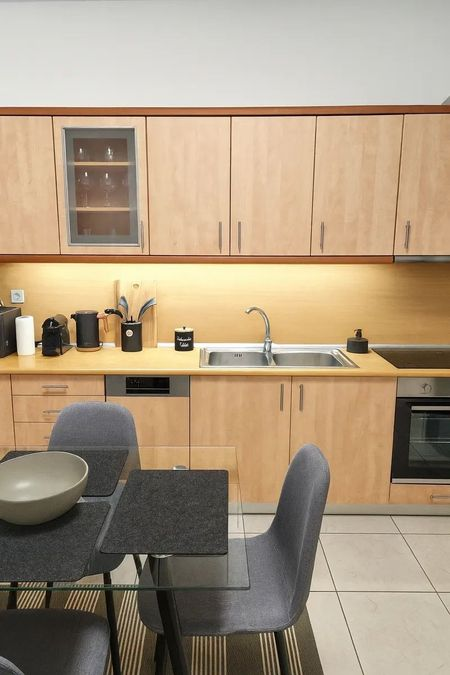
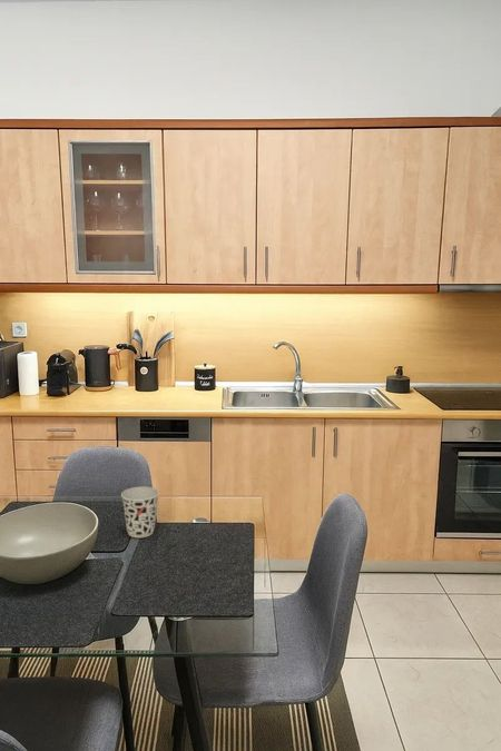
+ cup (140, 512)
